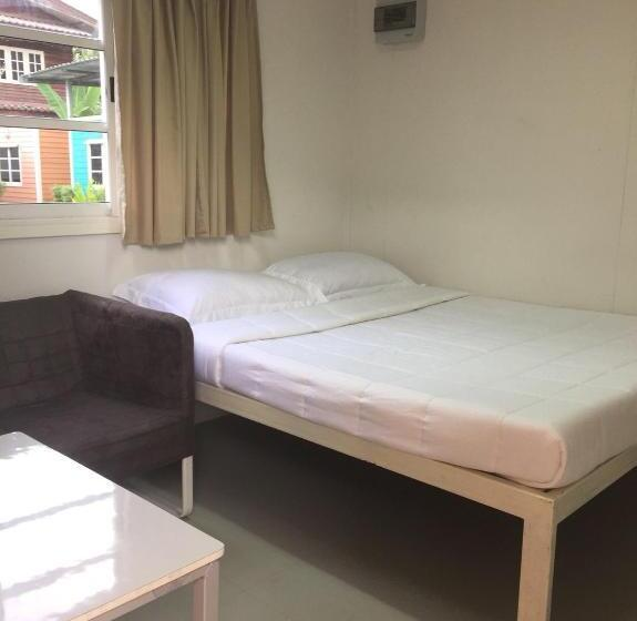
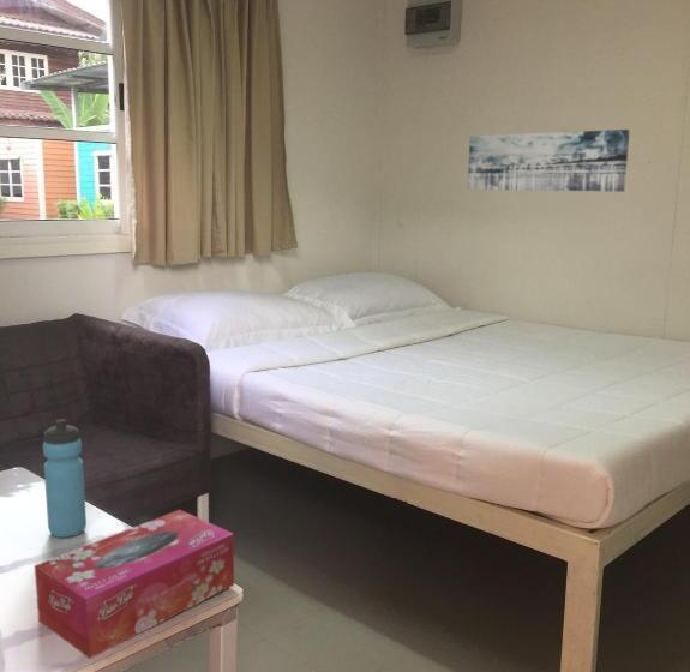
+ water bottle (64, 476)
+ tissue box (139, 575)
+ wall art (542, 161)
